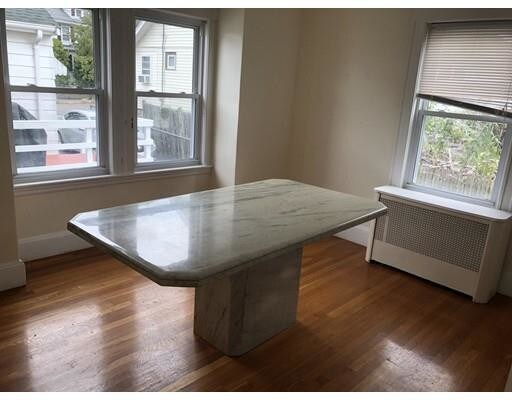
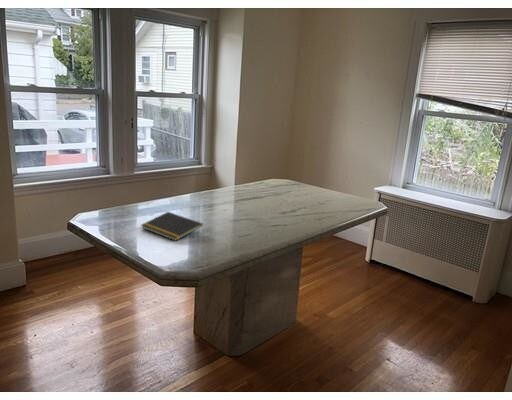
+ notepad (171, 225)
